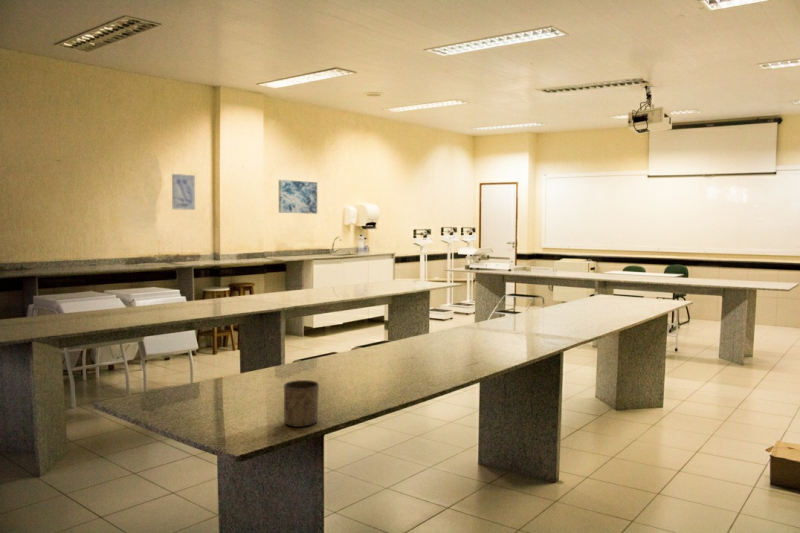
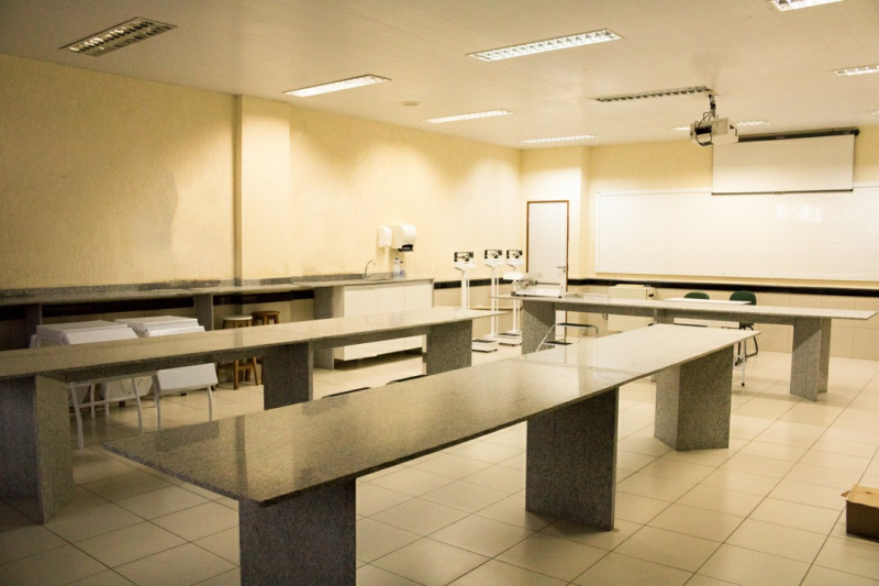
- wall art (183, 192)
- wall art (298, 197)
- cup (301, 403)
